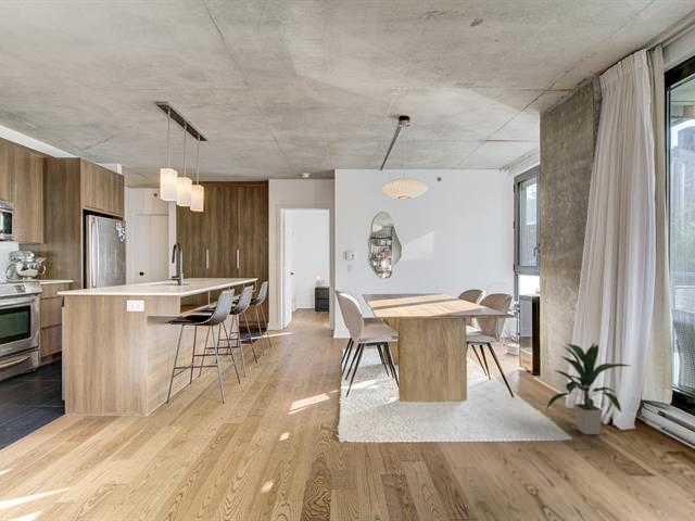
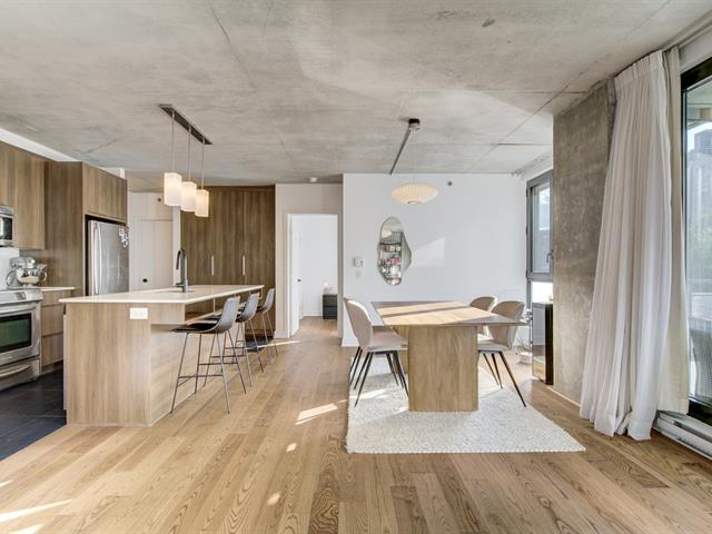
- indoor plant (583, 384)
